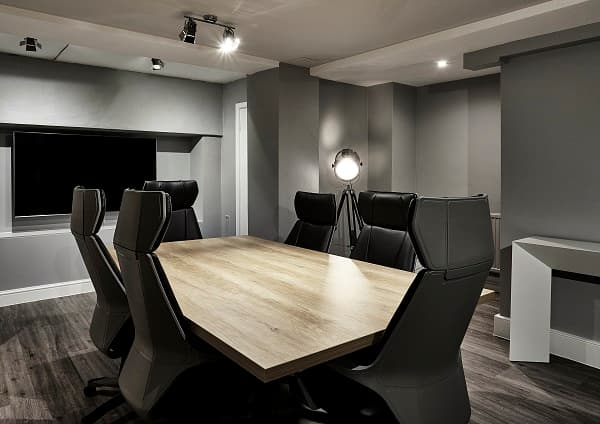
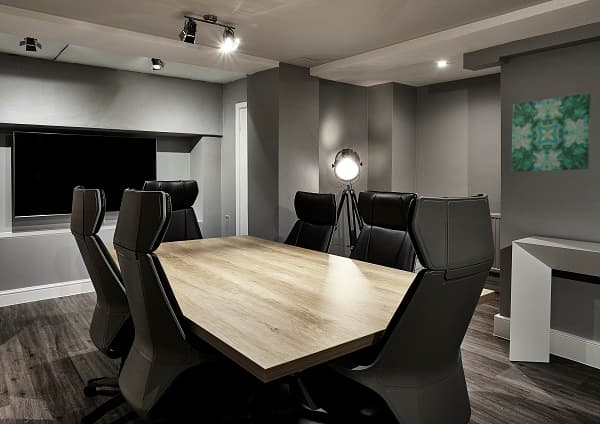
+ wall art (549, 135)
